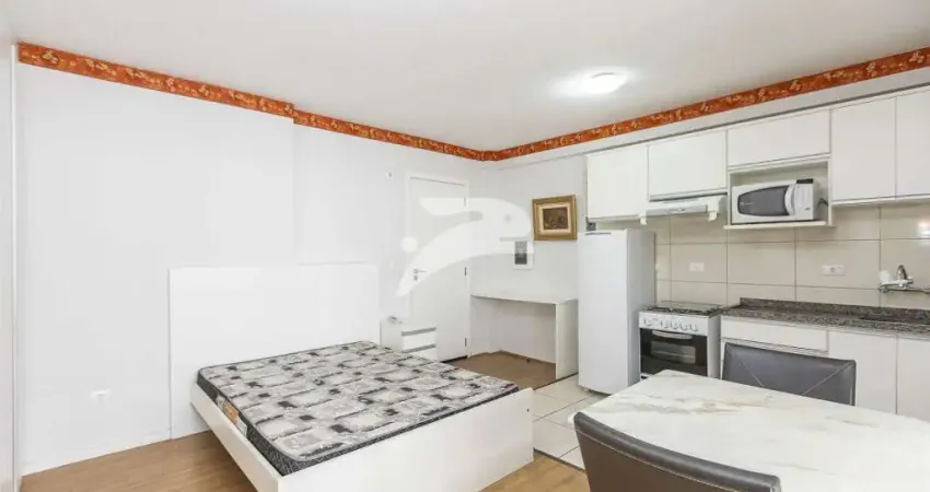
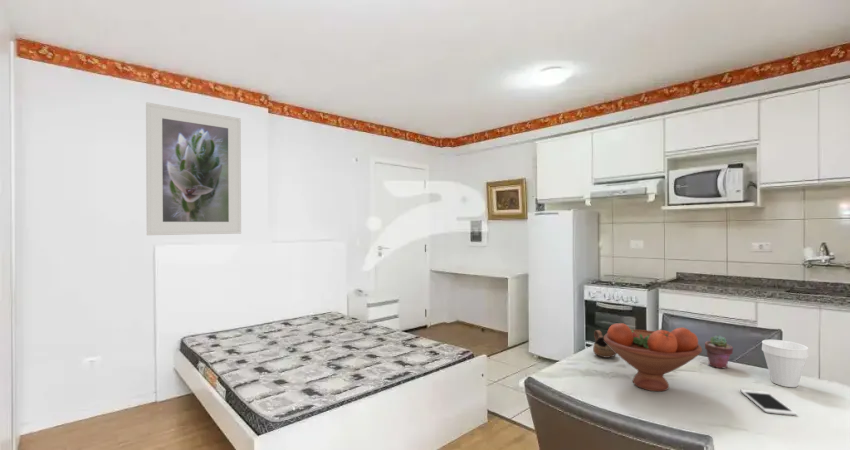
+ potted succulent (718, 350)
+ fruit bowl (650, 354)
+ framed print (196, 172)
+ cup (784, 363)
+ cup (604, 343)
+ cell phone (766, 401)
